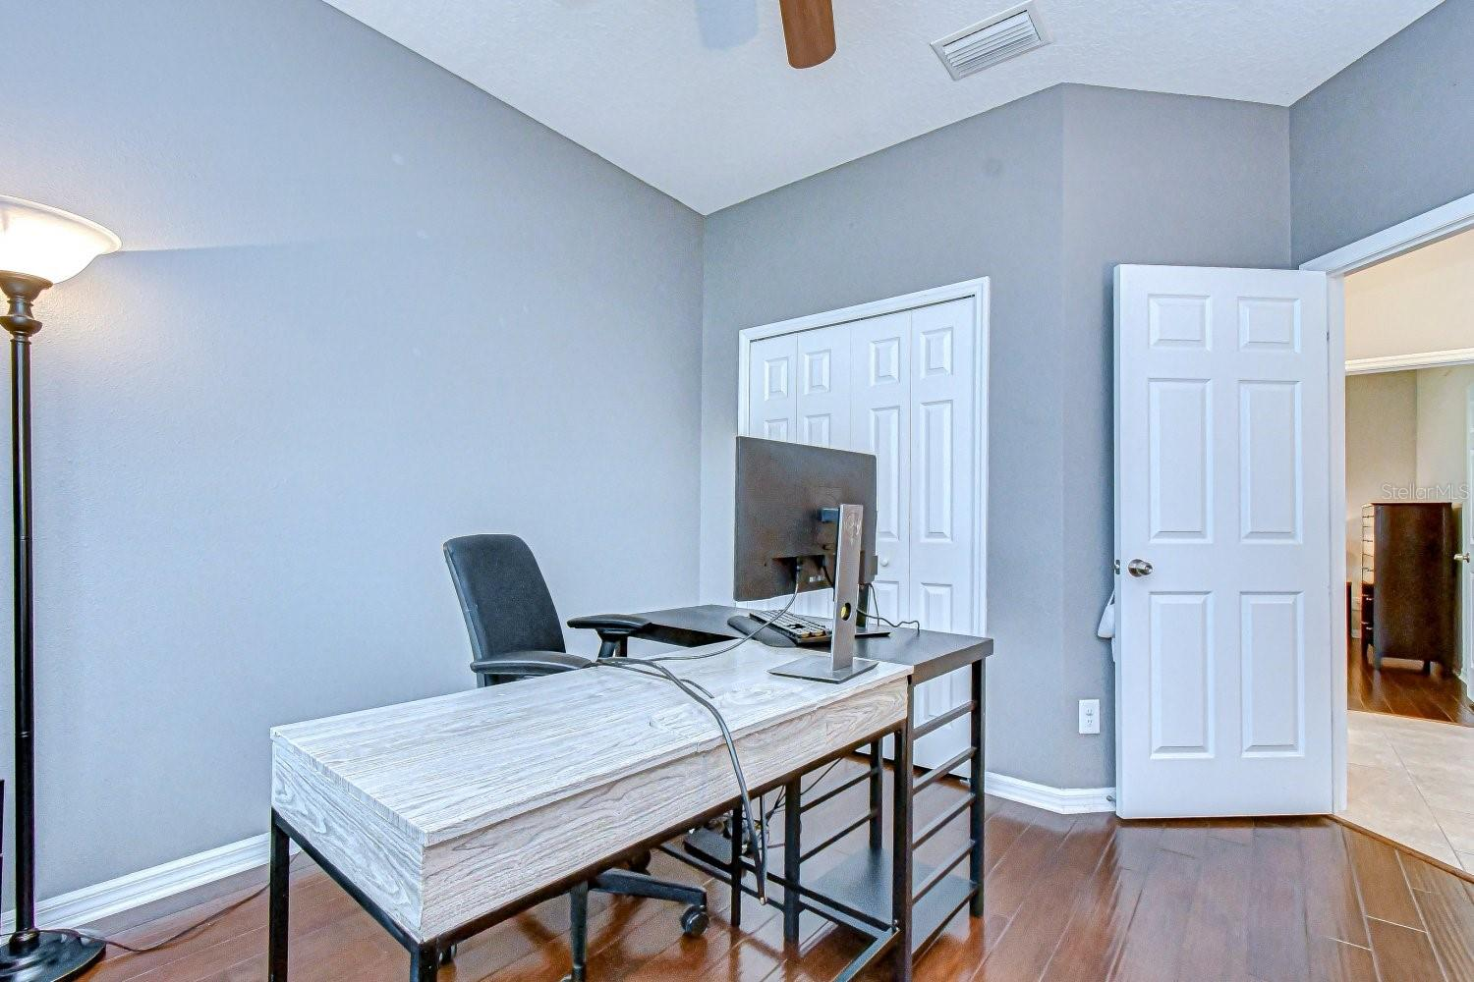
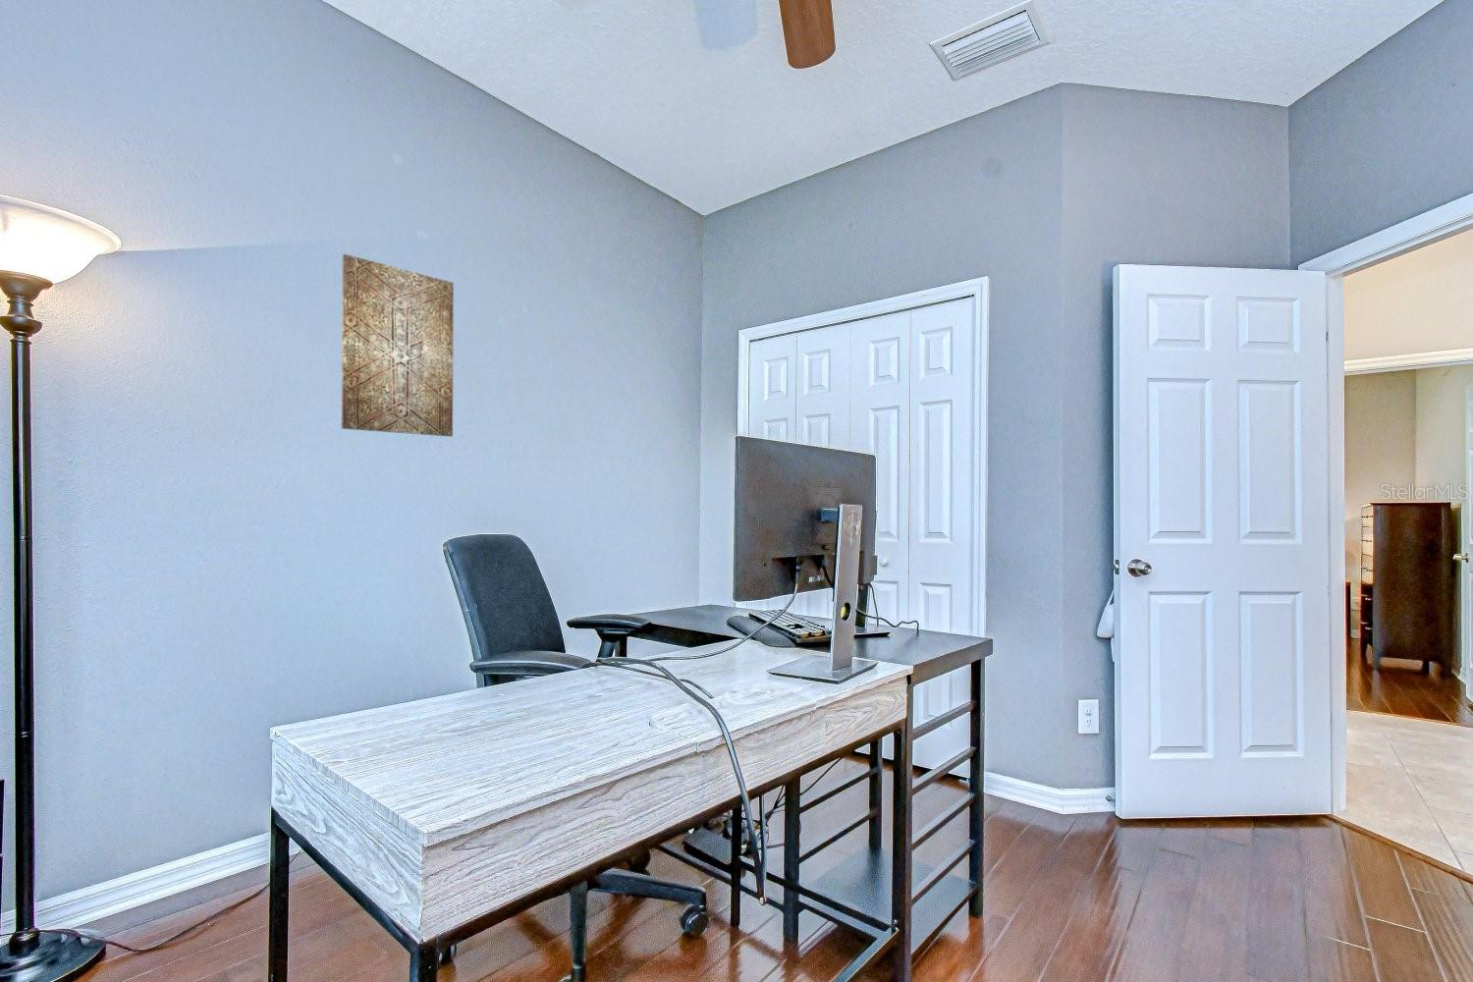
+ wall art (401, 351)
